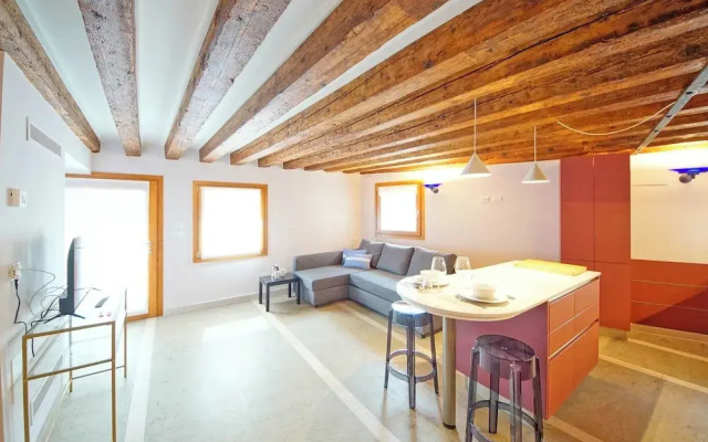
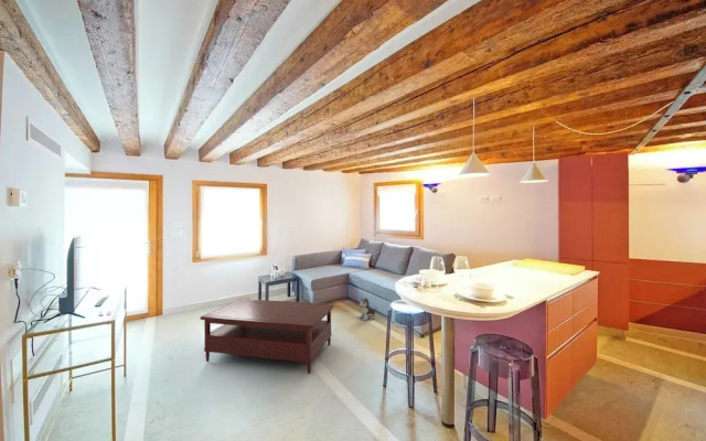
+ coffee table (271, 331)
+ plush toy (367, 306)
